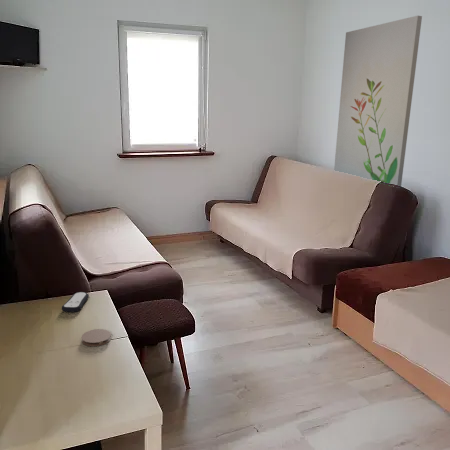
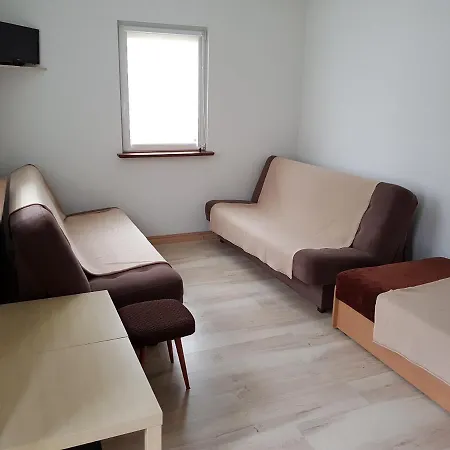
- remote control (76, 301)
- wall art (371, 105)
- coaster (96, 337)
